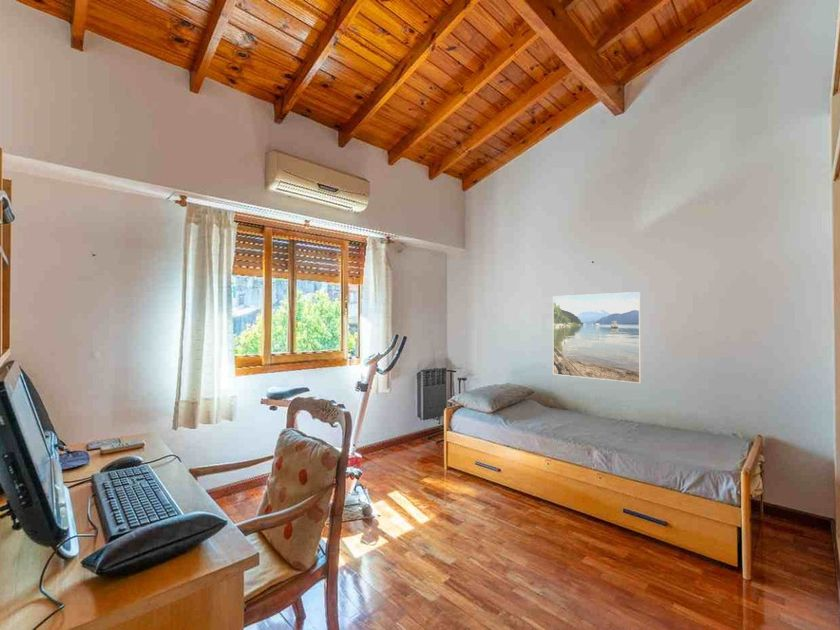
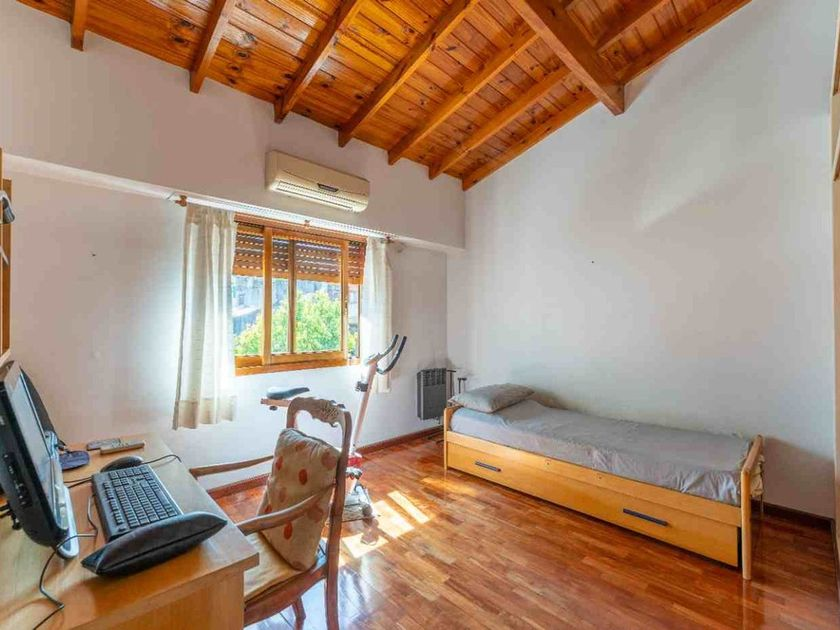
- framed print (593, 336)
